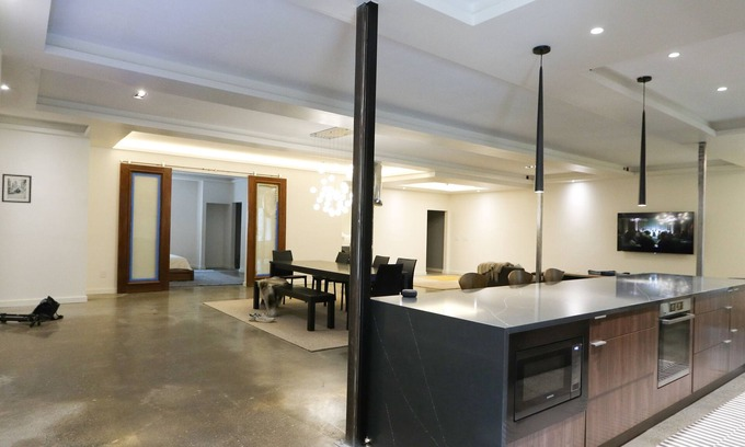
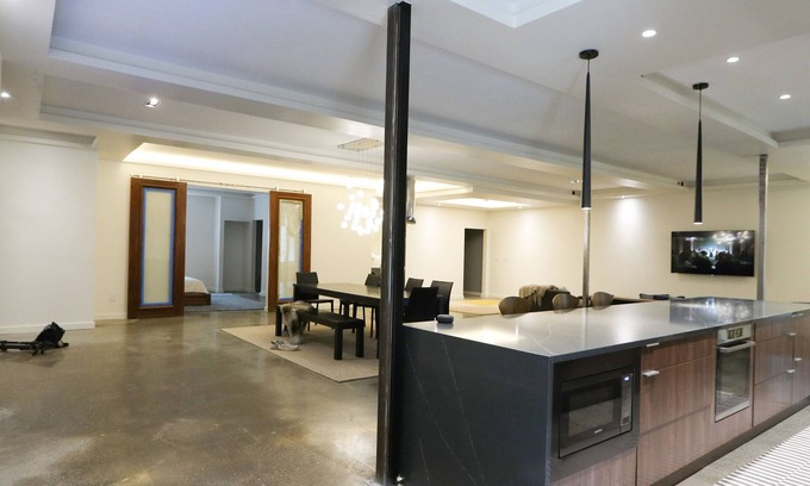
- wall art (16, 188)
